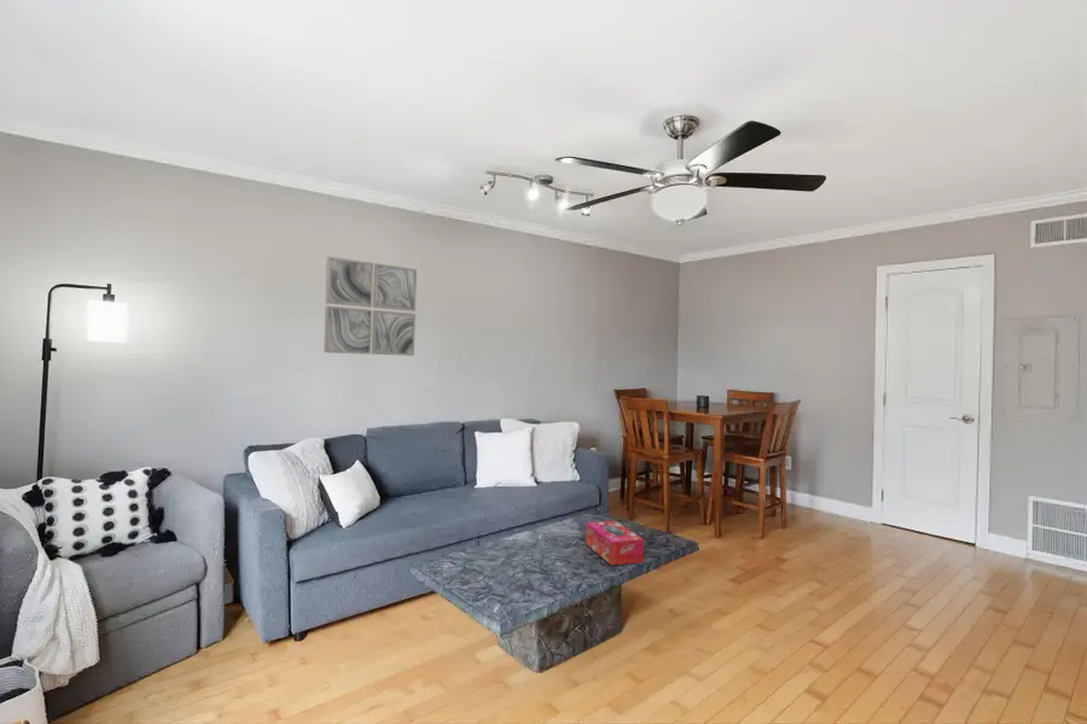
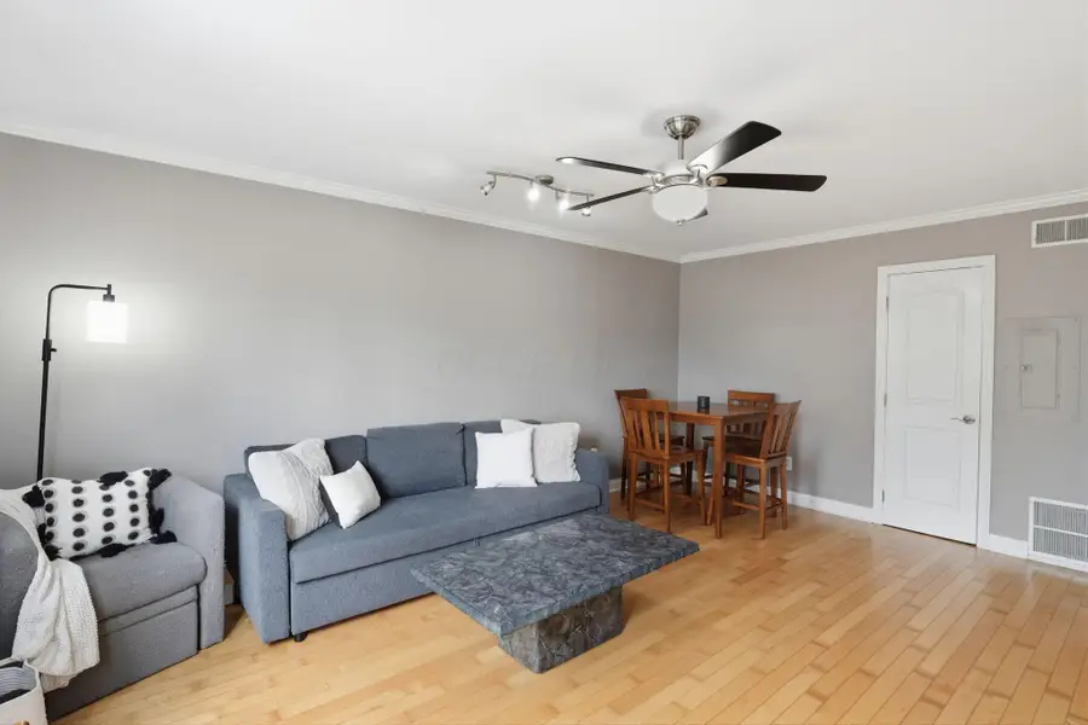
- wall art (373, 306)
- tissue box (612, 541)
